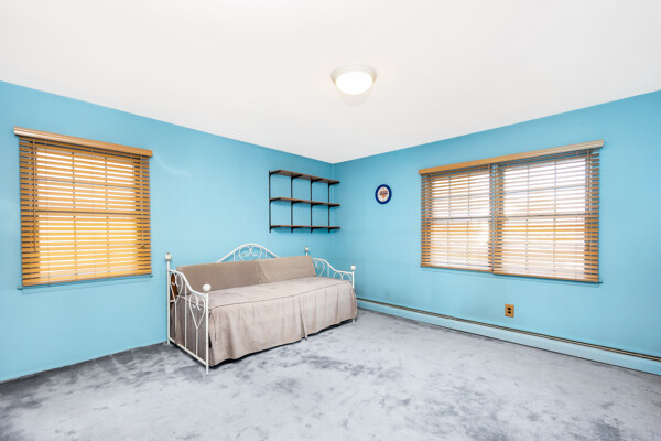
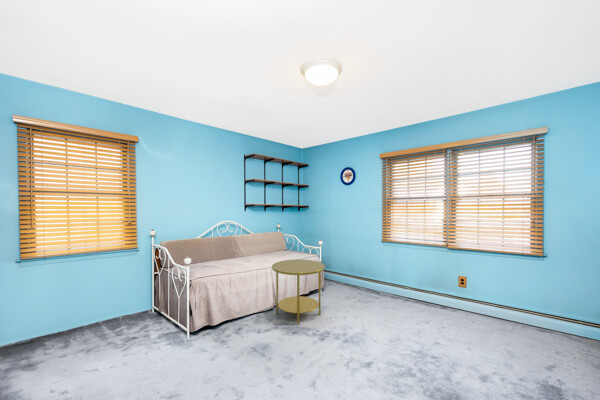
+ side table (298, 290)
